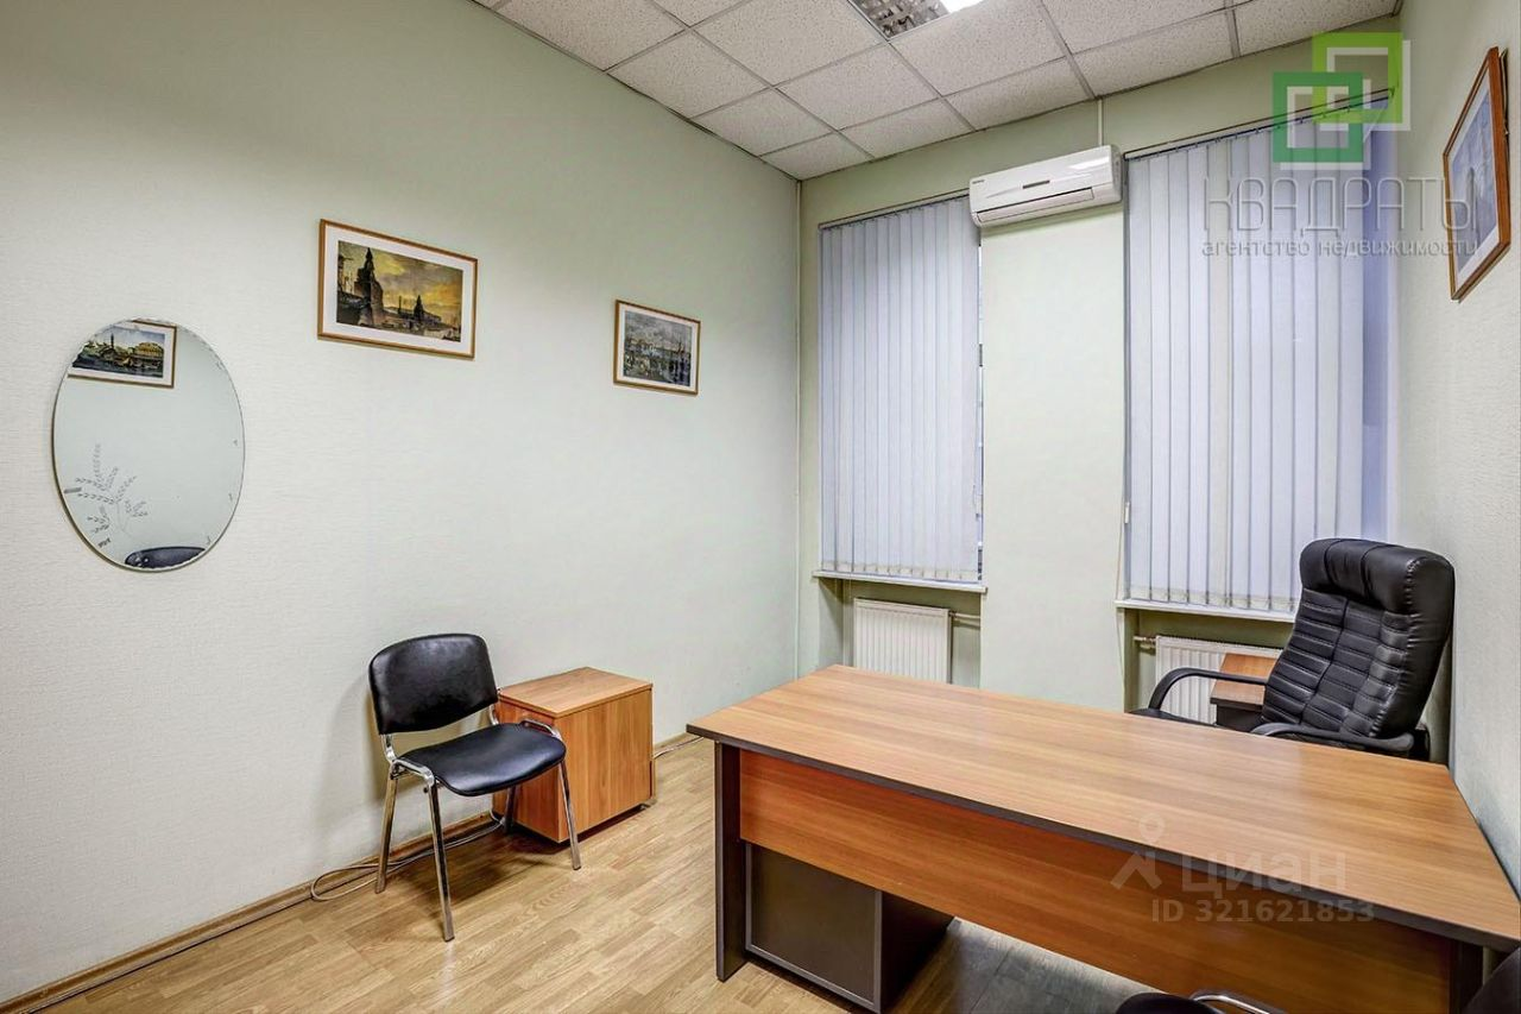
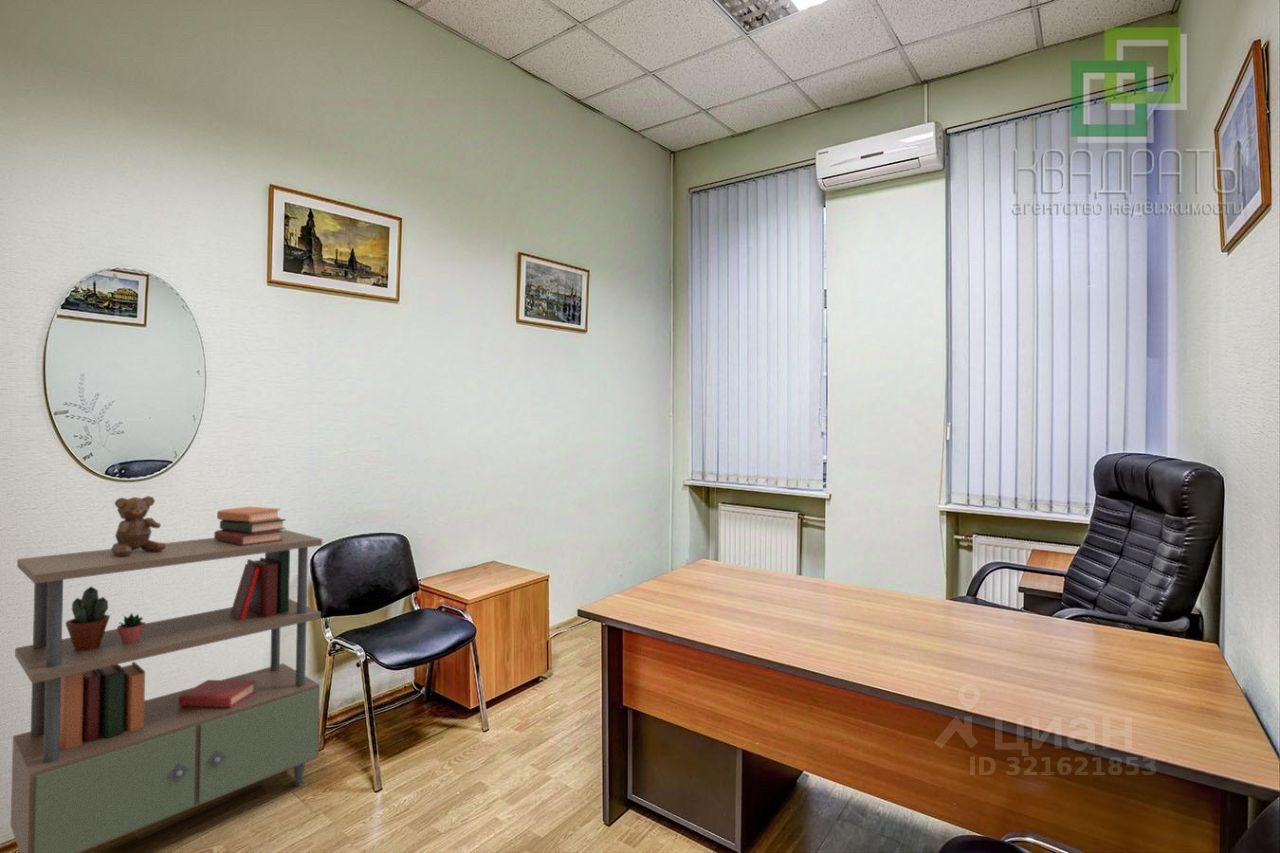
+ shelving unit (182, 649)
